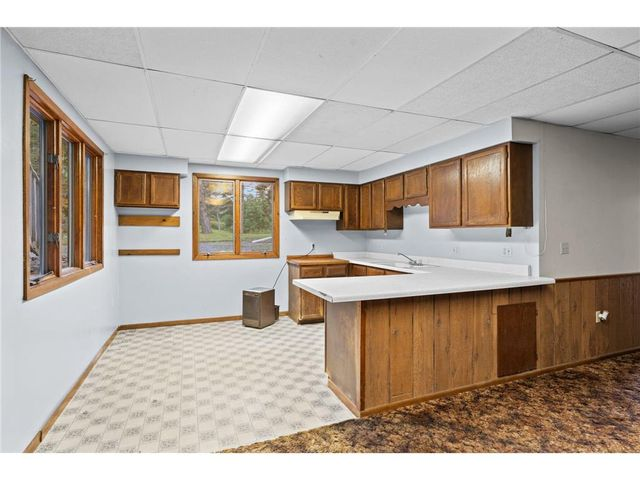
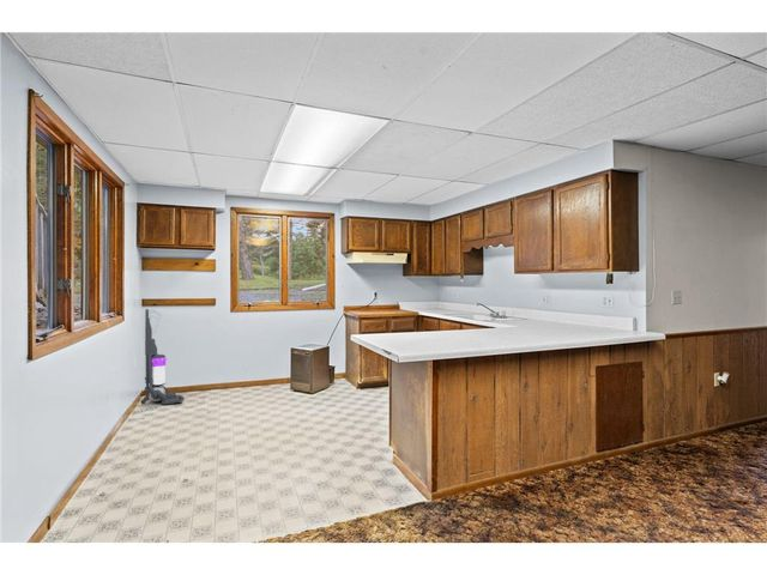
+ vacuum cleaner (162, 355)
